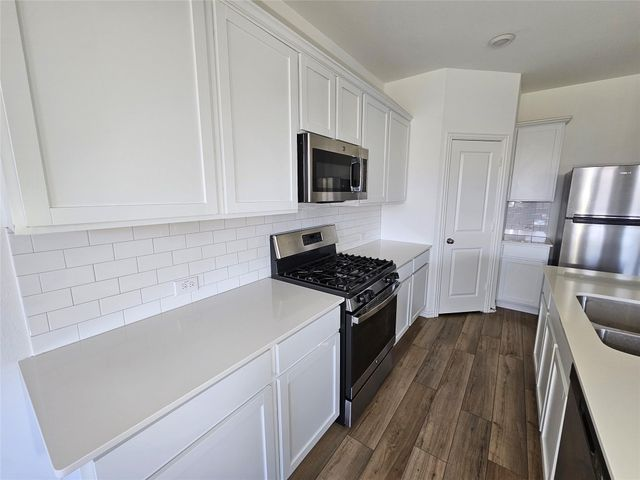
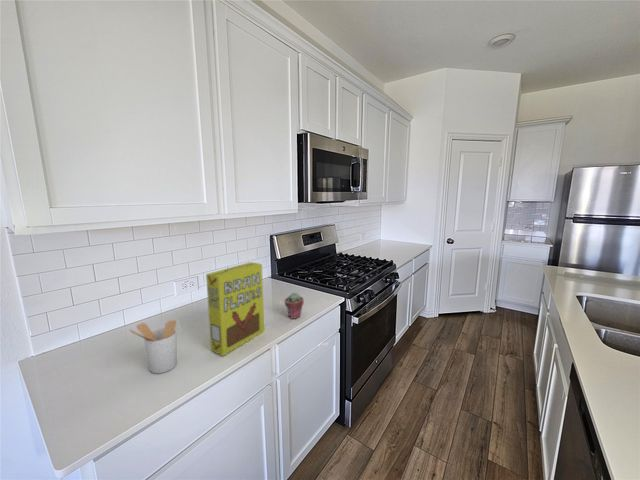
+ potted succulent (294, 304)
+ cereal box (237, 305)
+ utensil holder (154, 346)
